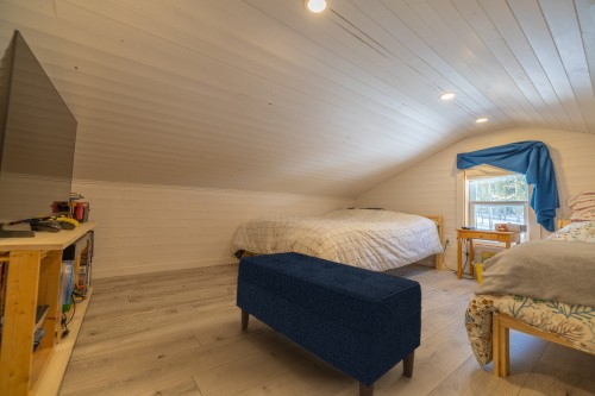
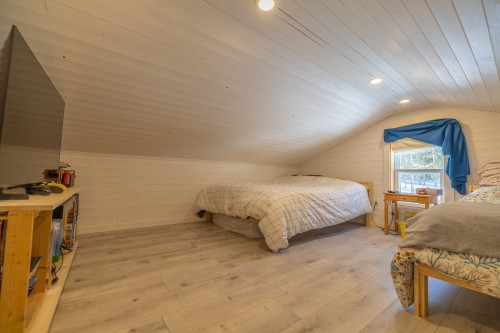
- bench (315, 308)
